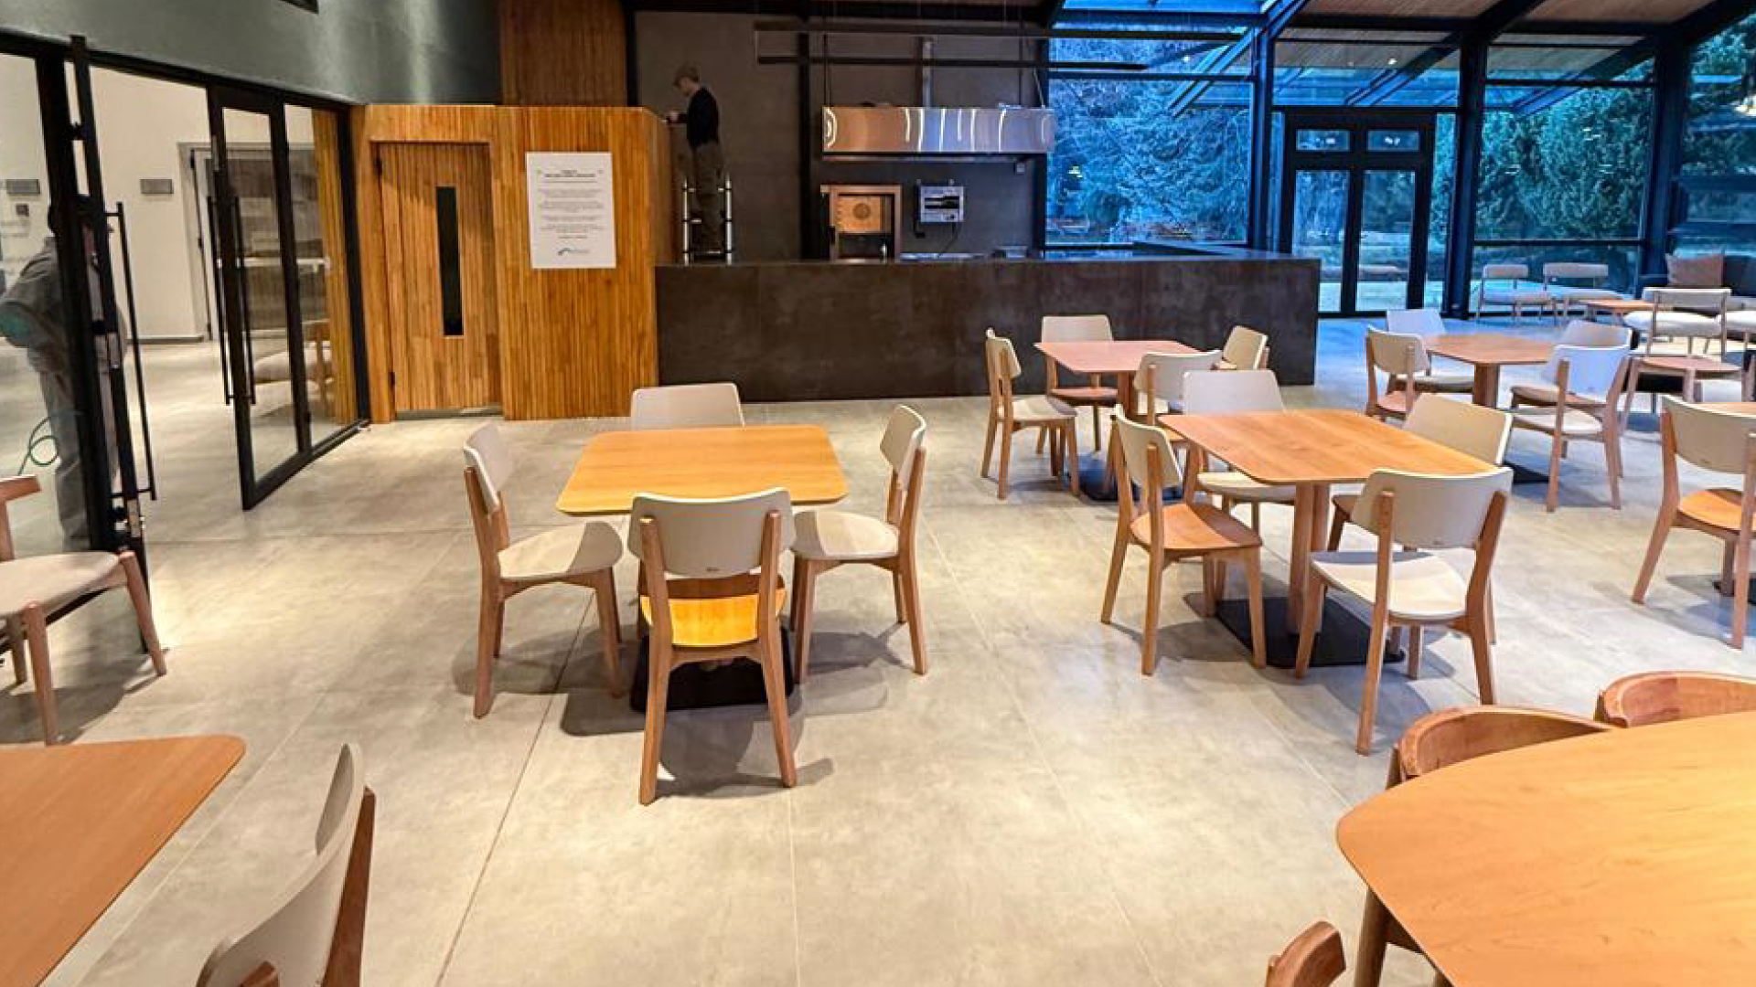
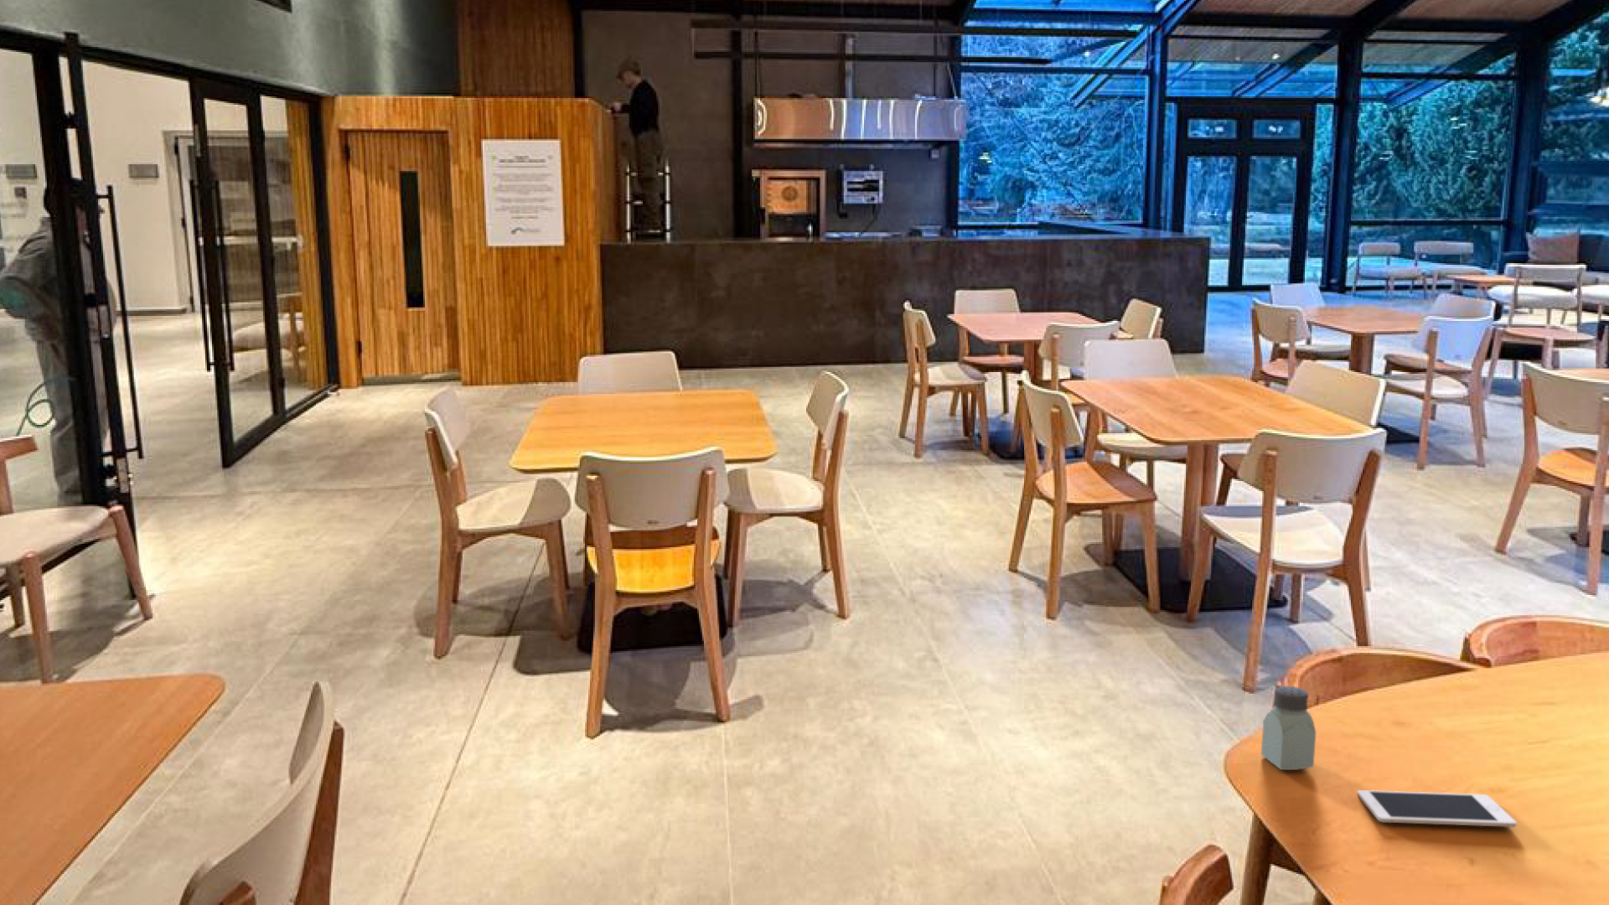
+ cell phone (1434, 808)
+ saltshaker (1289, 726)
